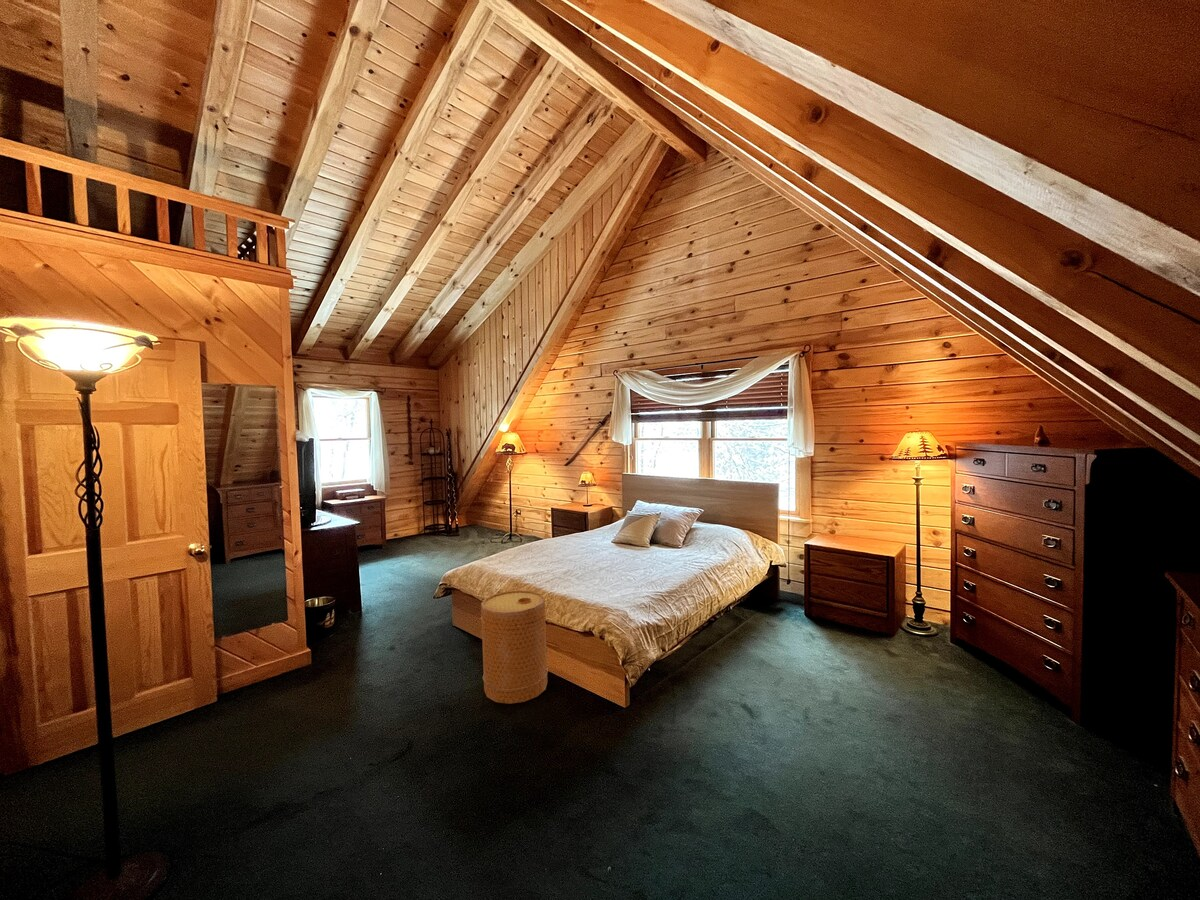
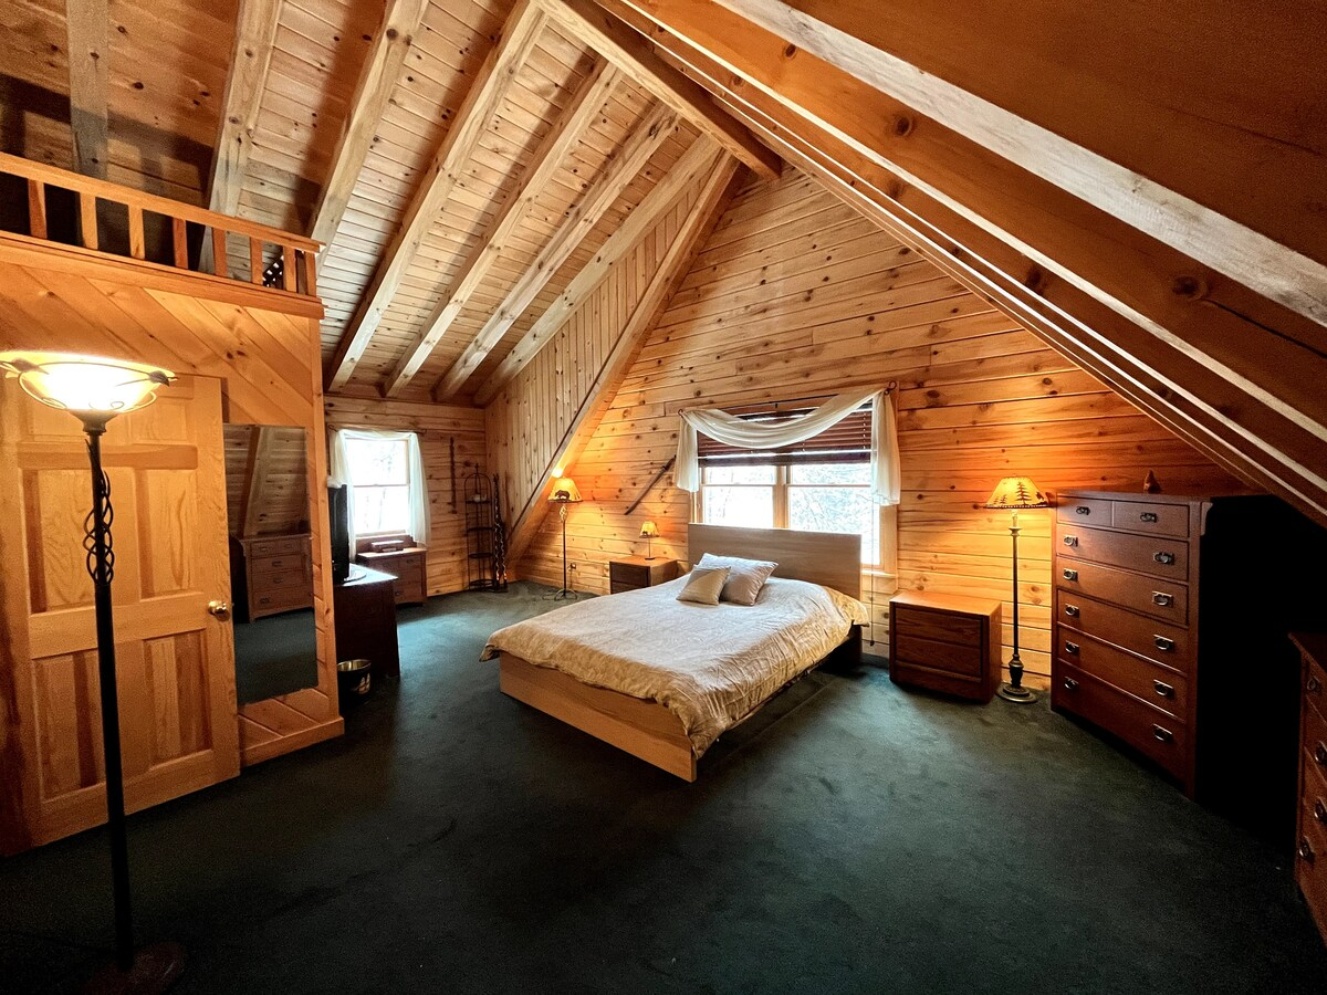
- basket (514, 643)
